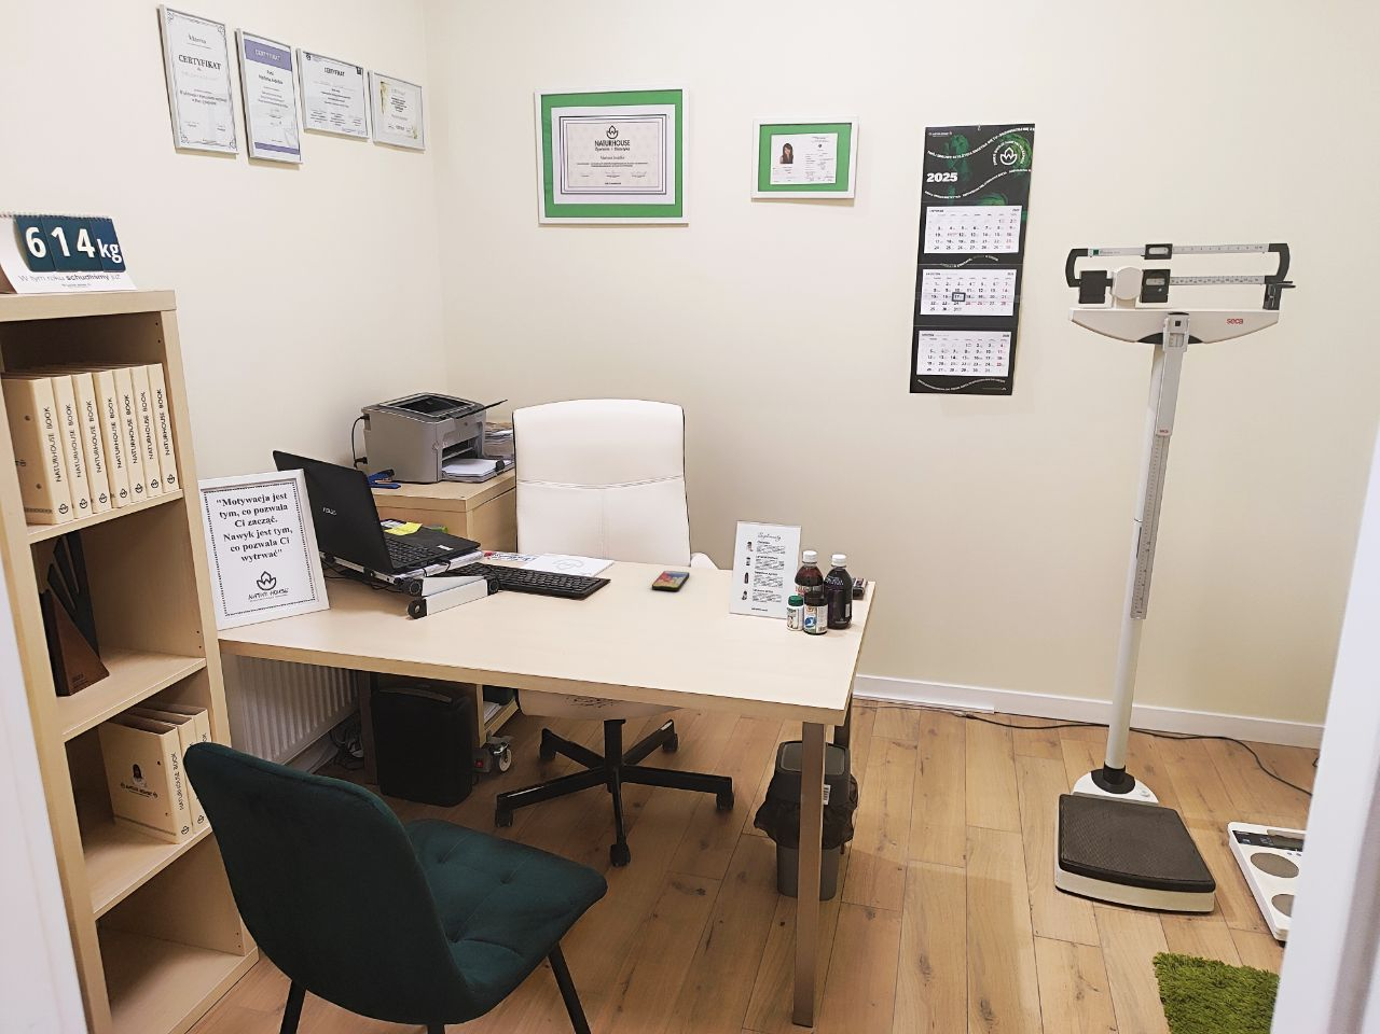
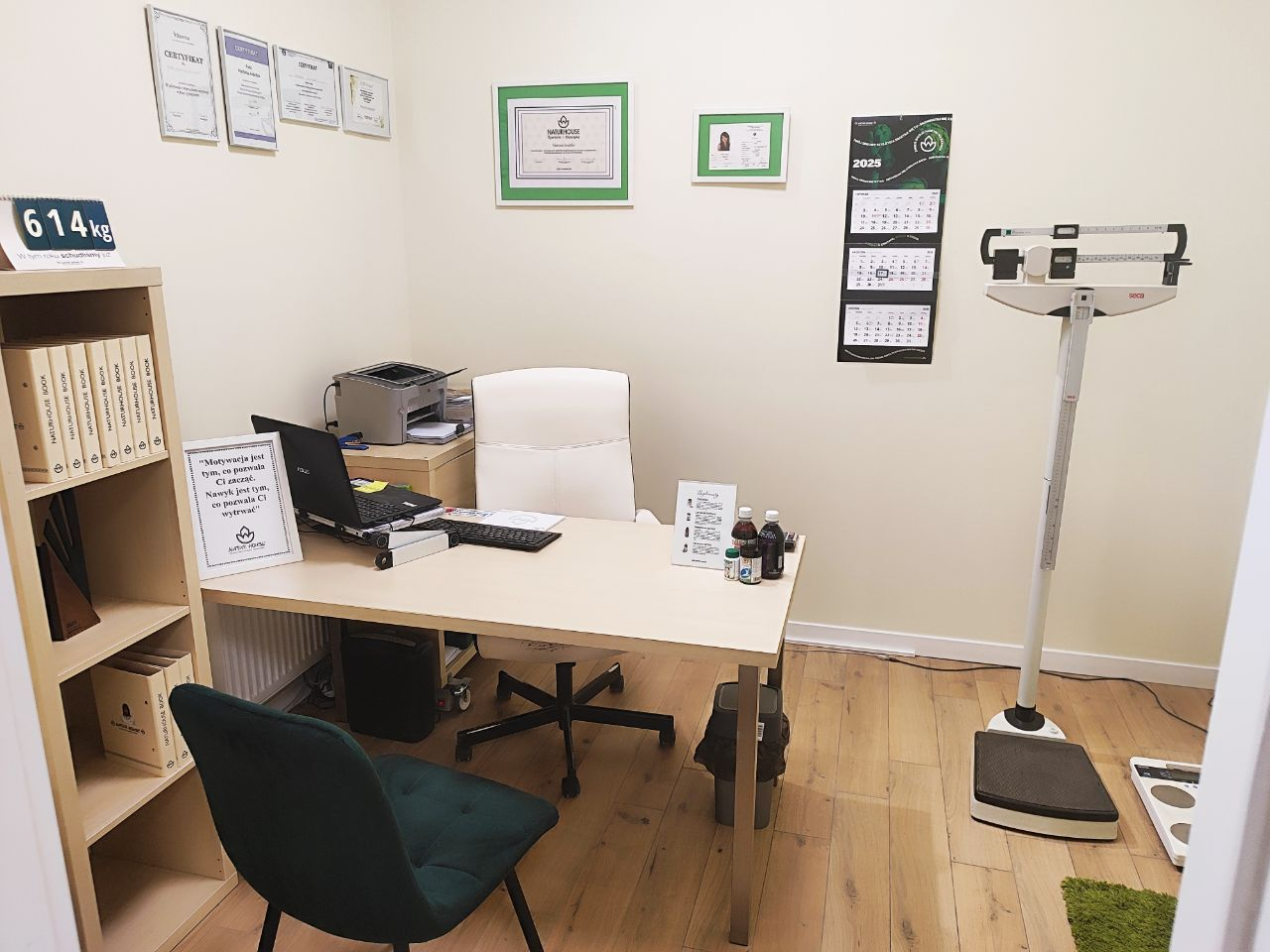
- smartphone (670, 580)
